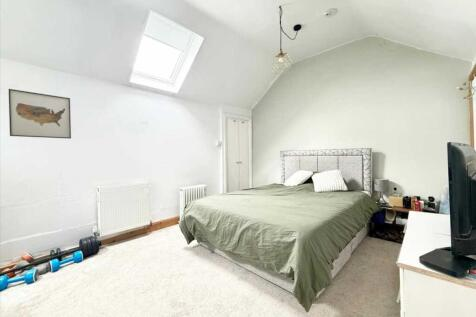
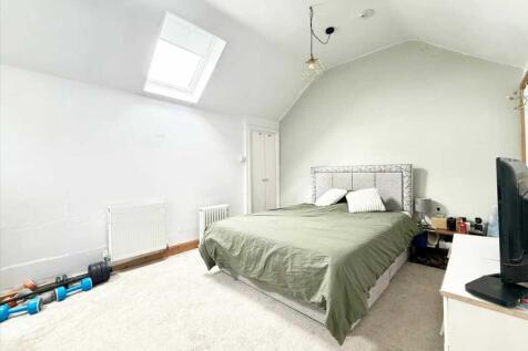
- wall art (42, 115)
